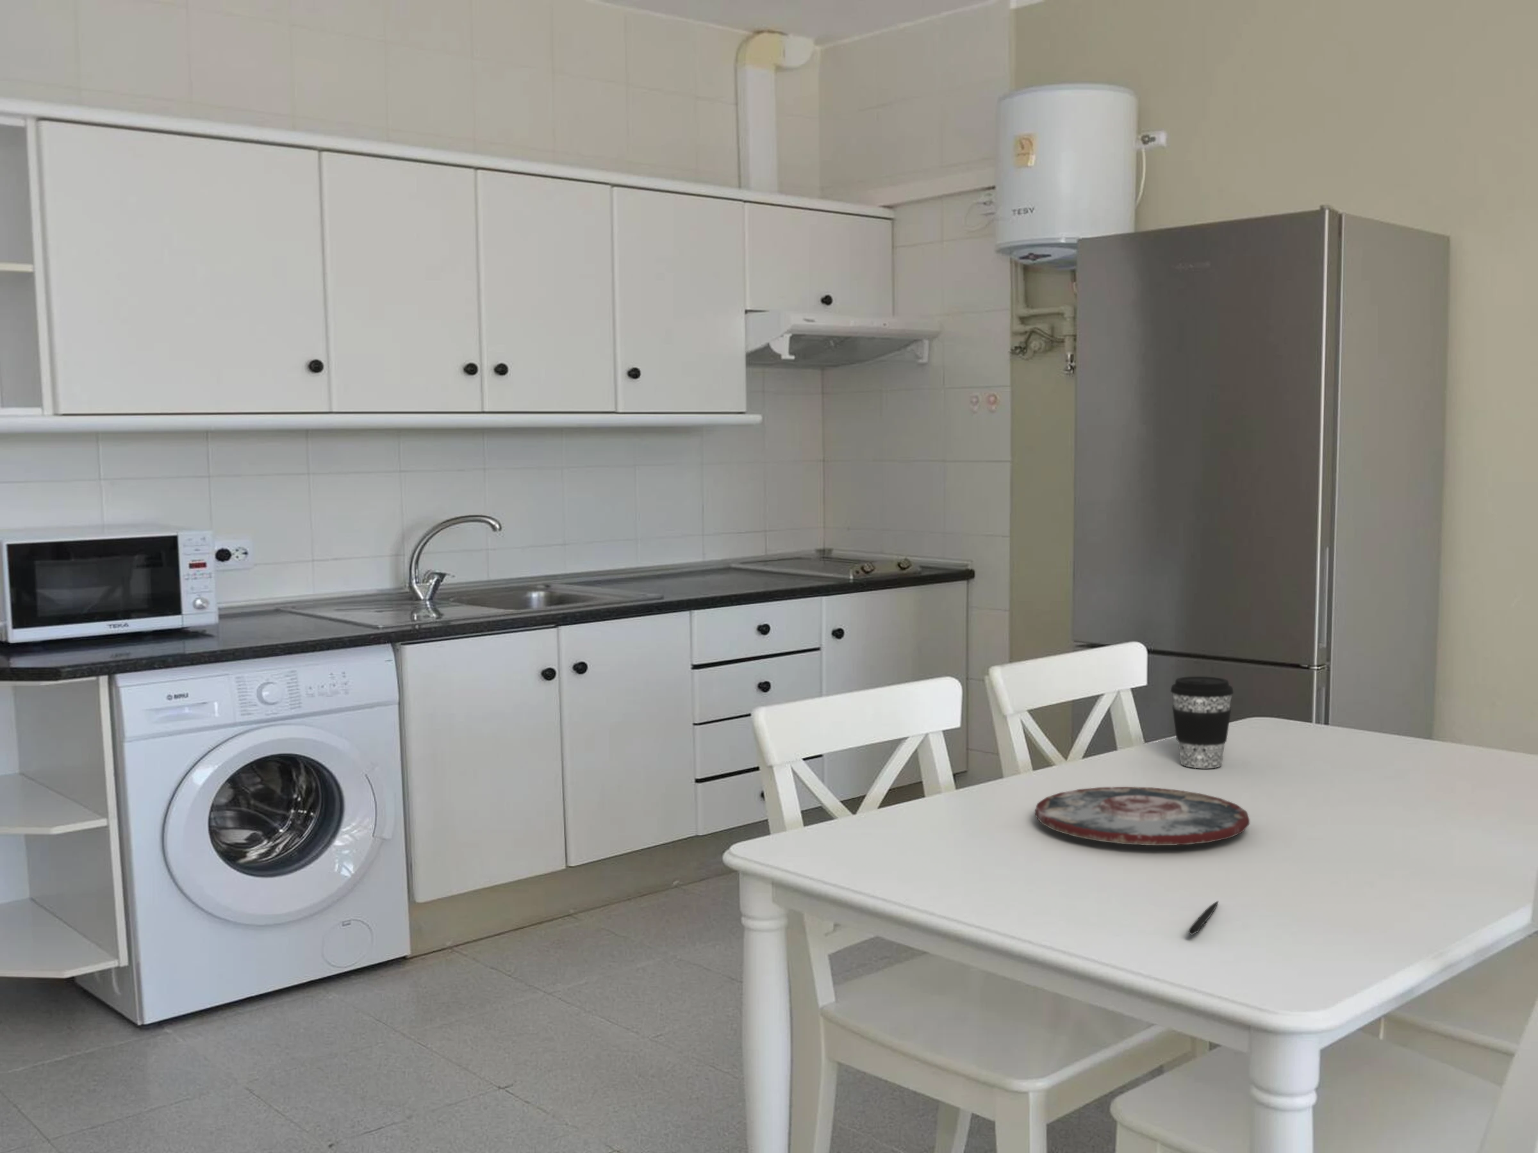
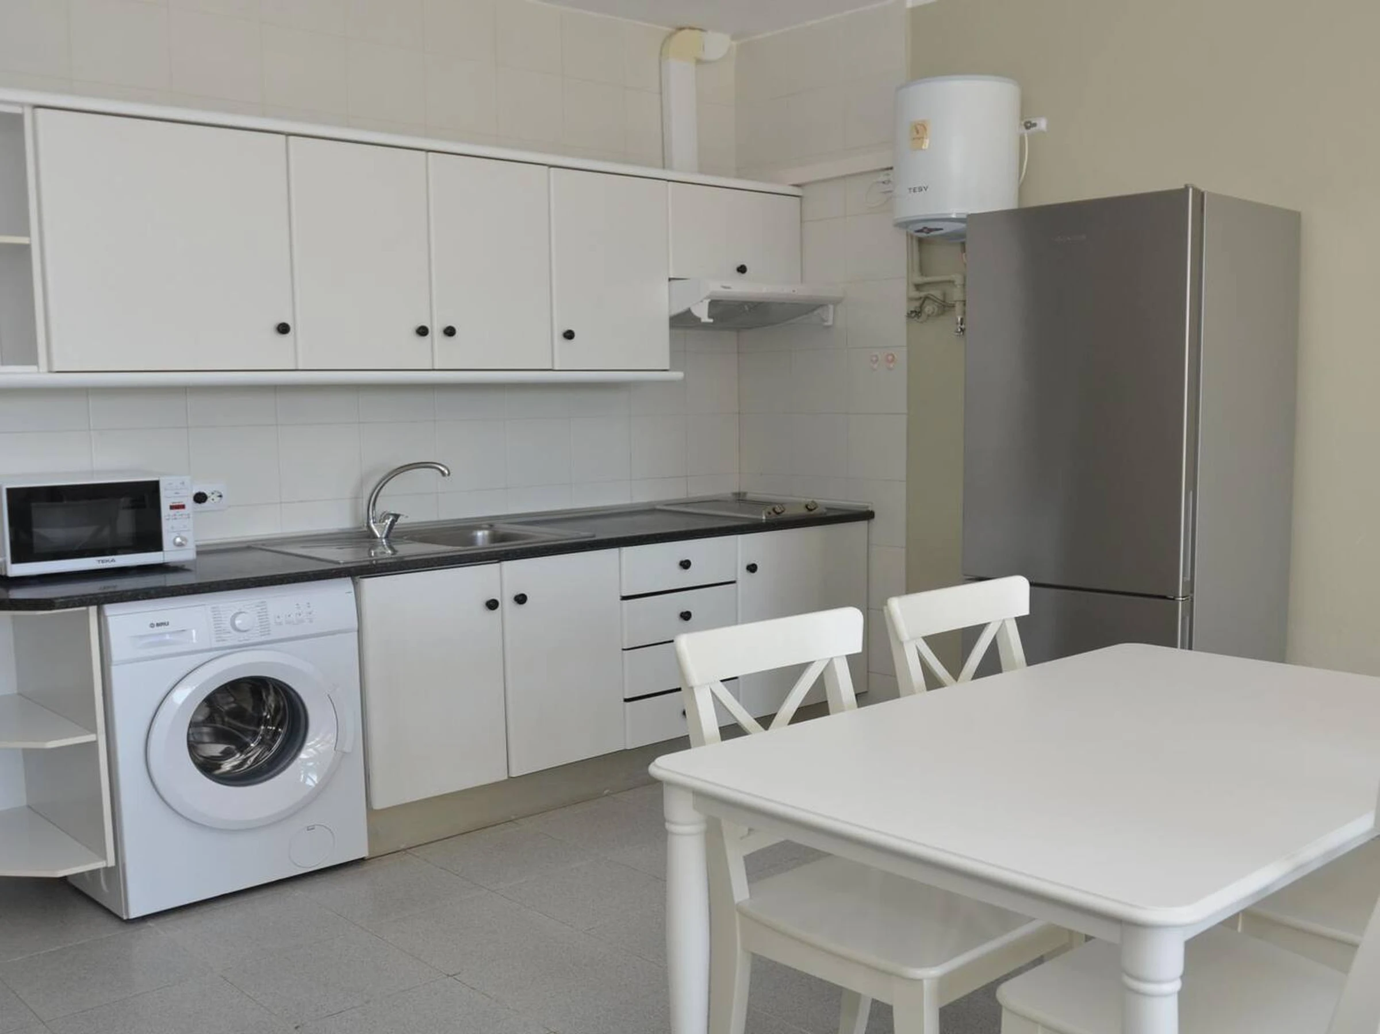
- coffee cup (1201, 722)
- plate (1140, 815)
- pen (1206, 914)
